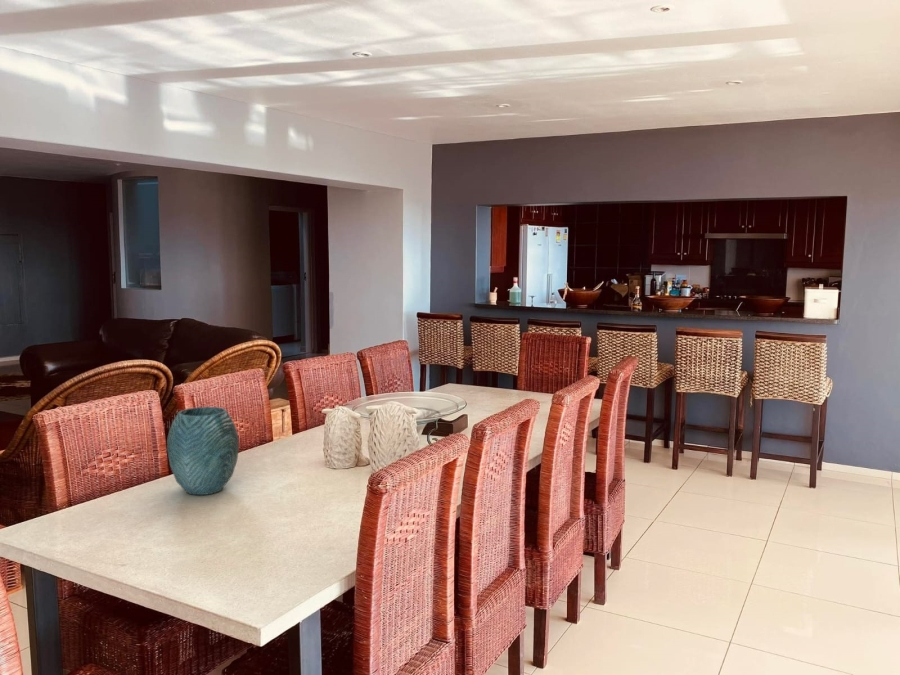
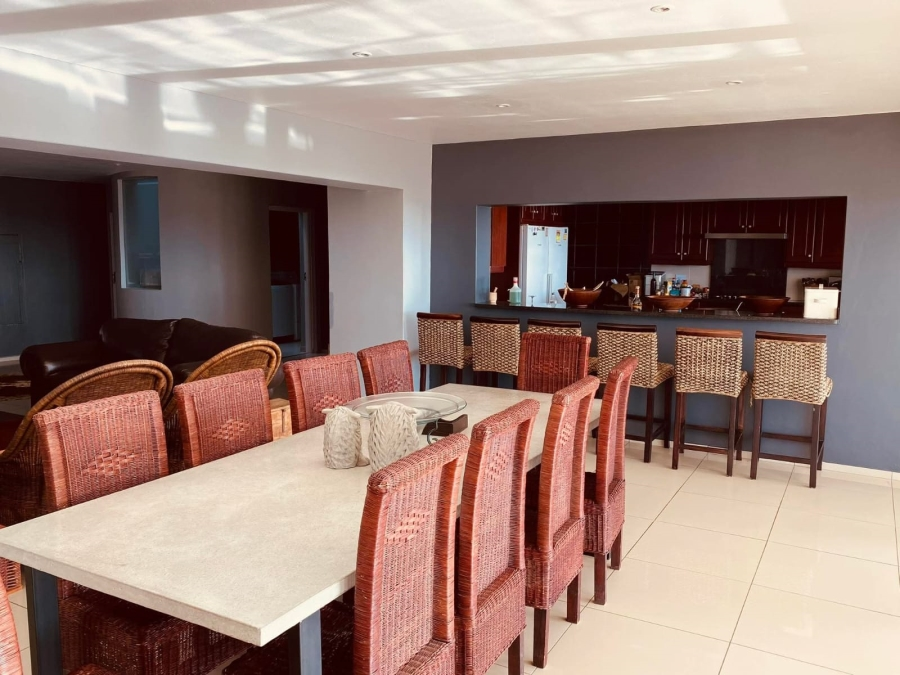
- vase (203, 450)
